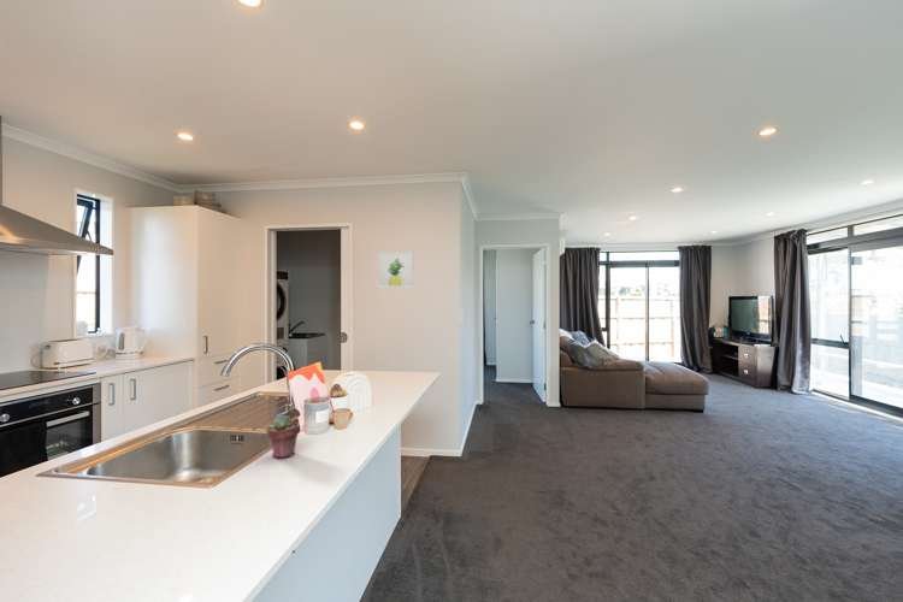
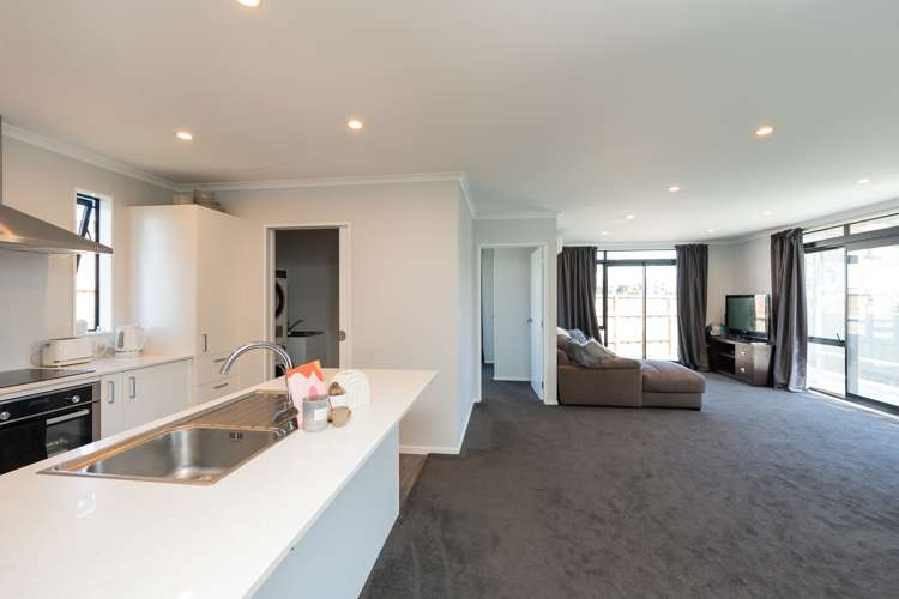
- potted succulent (283, 433)
- wall art (395, 270)
